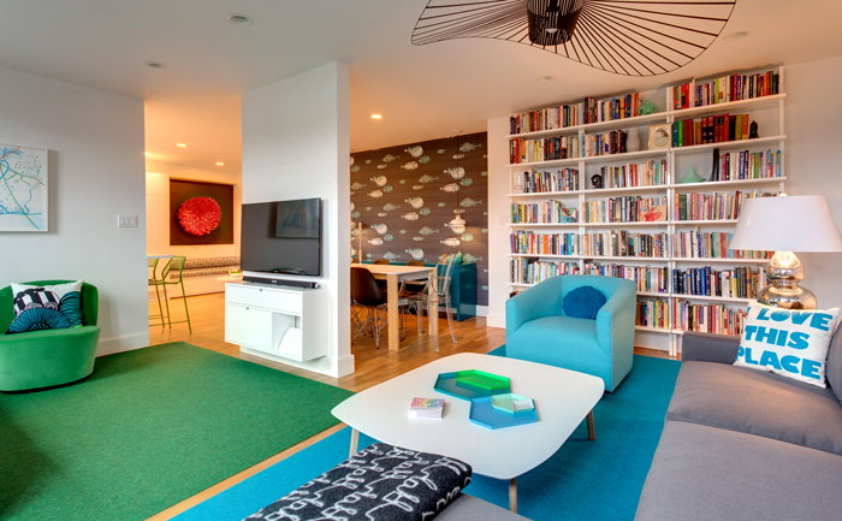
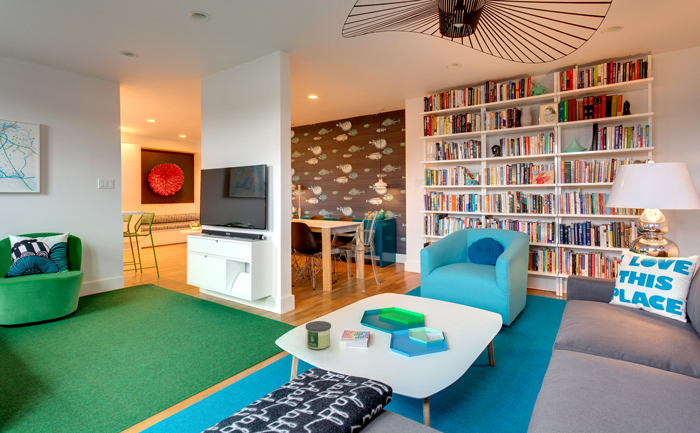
+ candle (318, 335)
